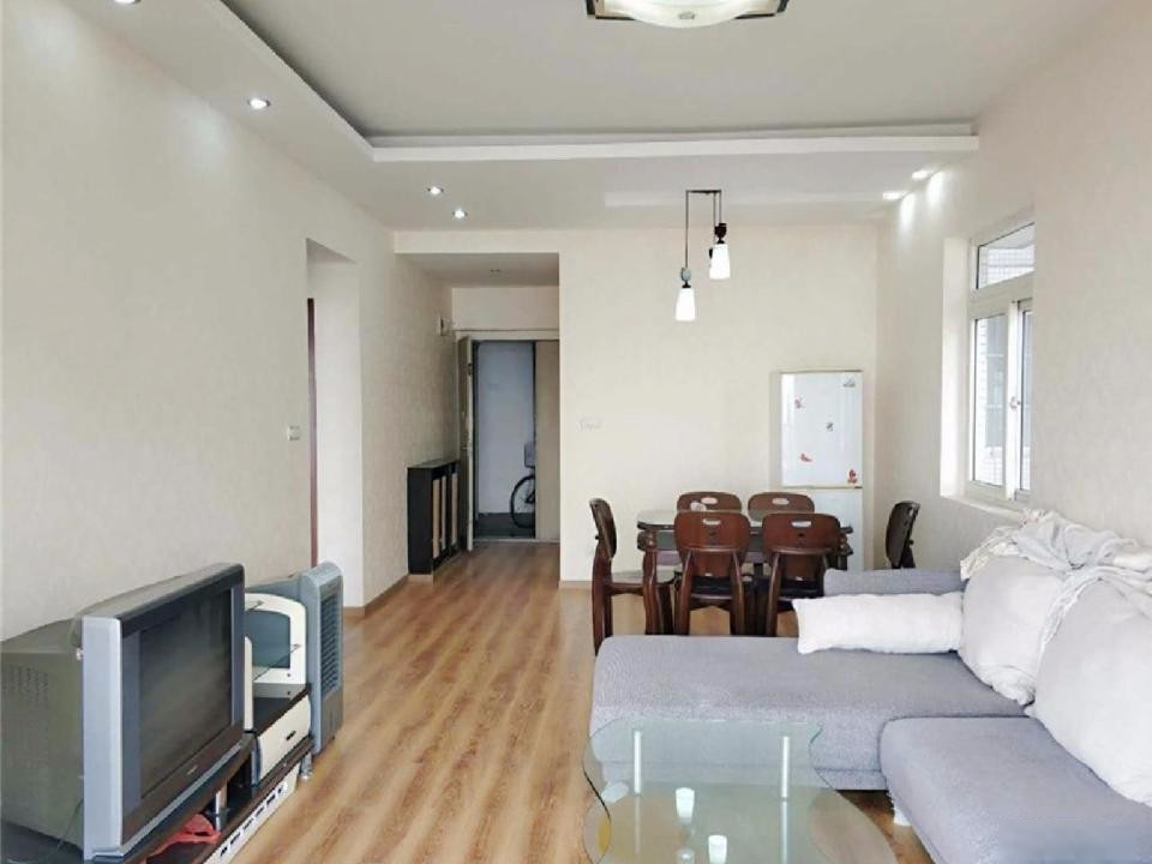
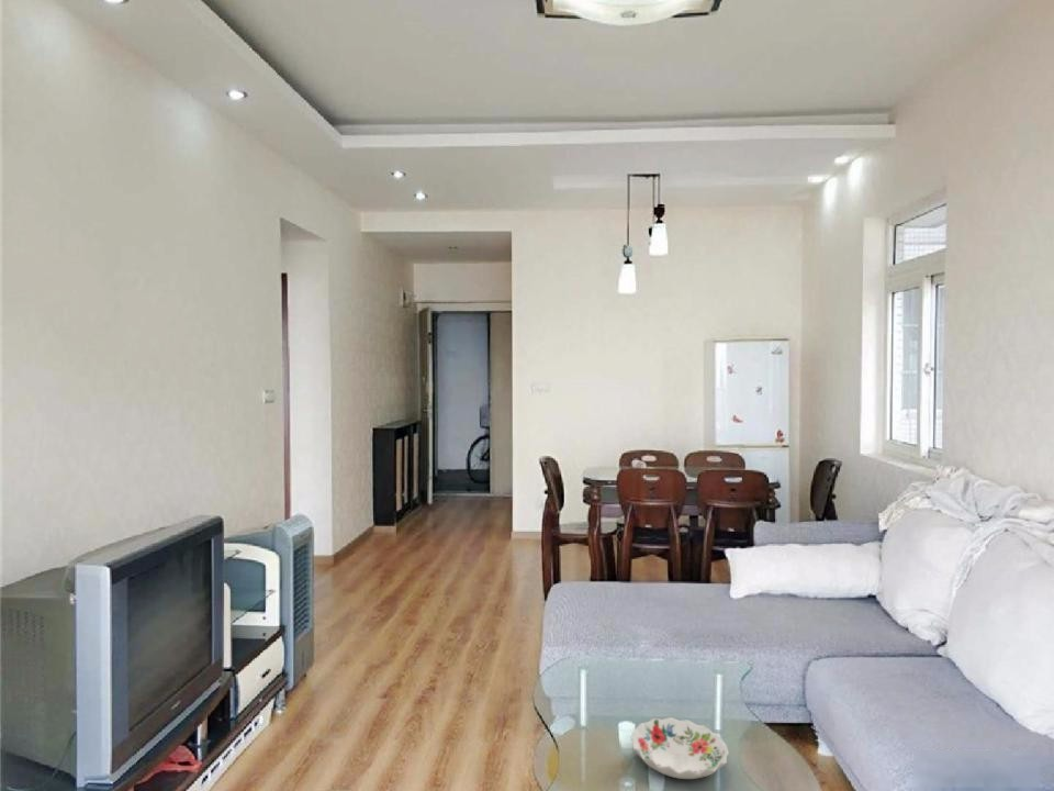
+ decorative bowl (679, 750)
